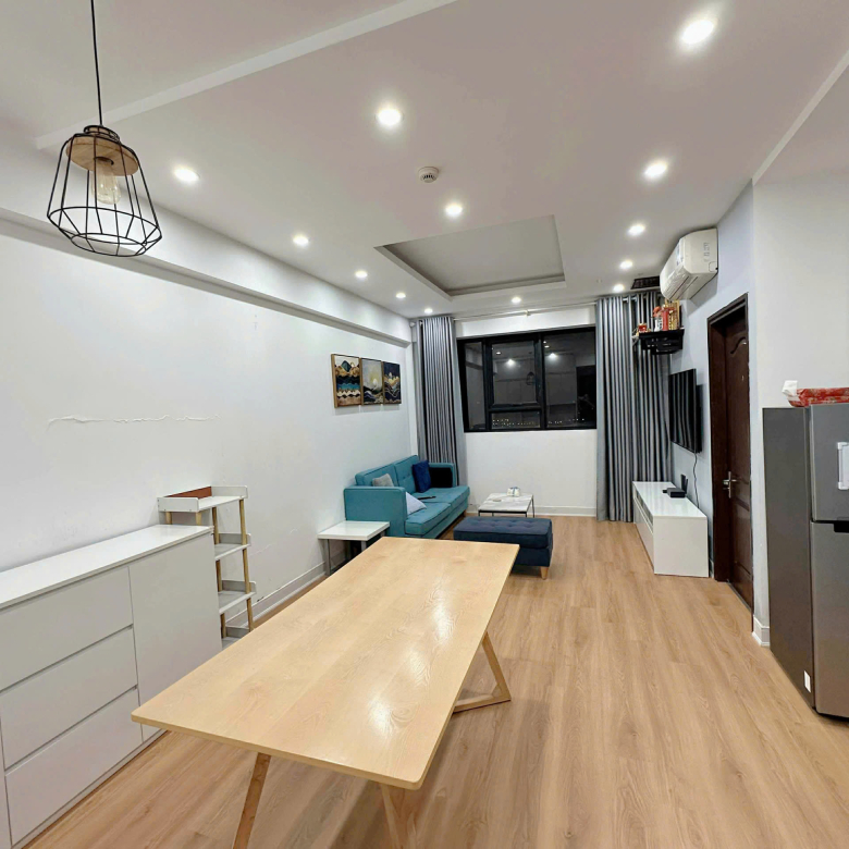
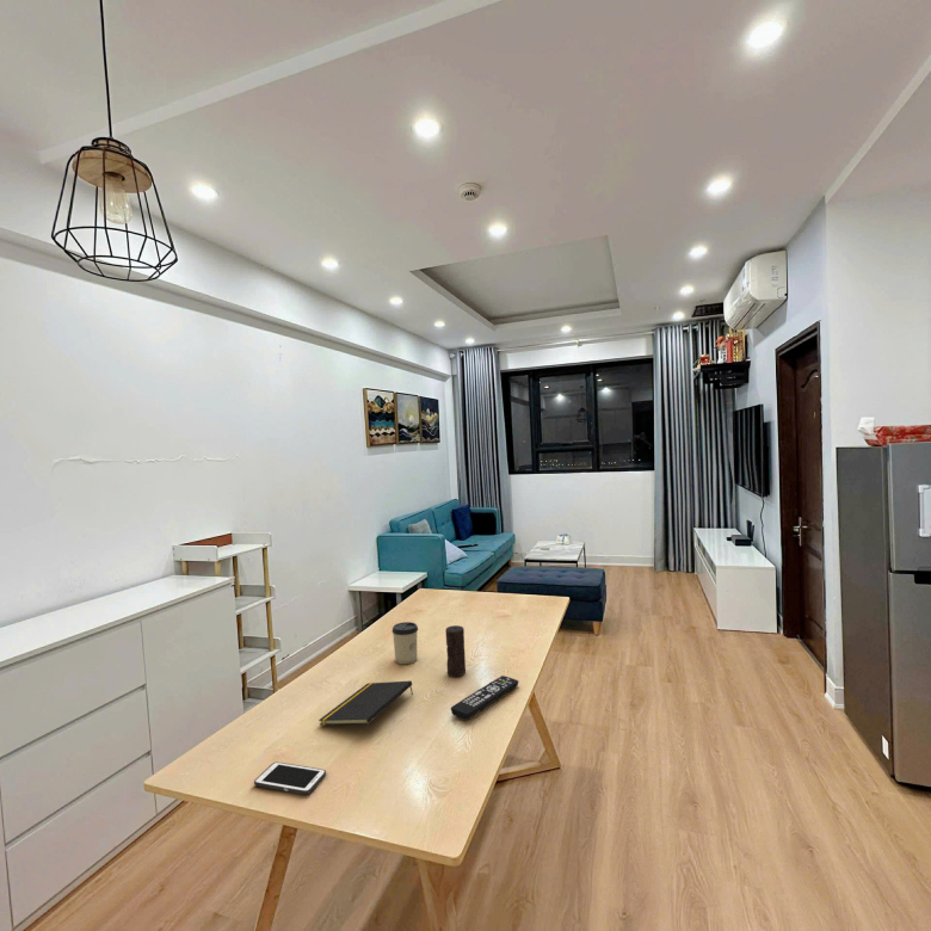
+ candle (455, 651)
+ cell phone (290, 777)
+ remote control (486, 696)
+ notepad (368, 702)
+ cup (405, 642)
